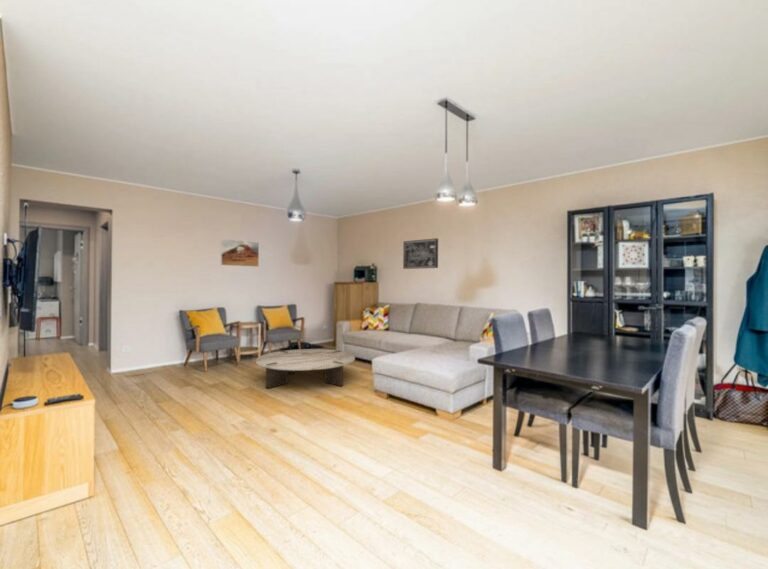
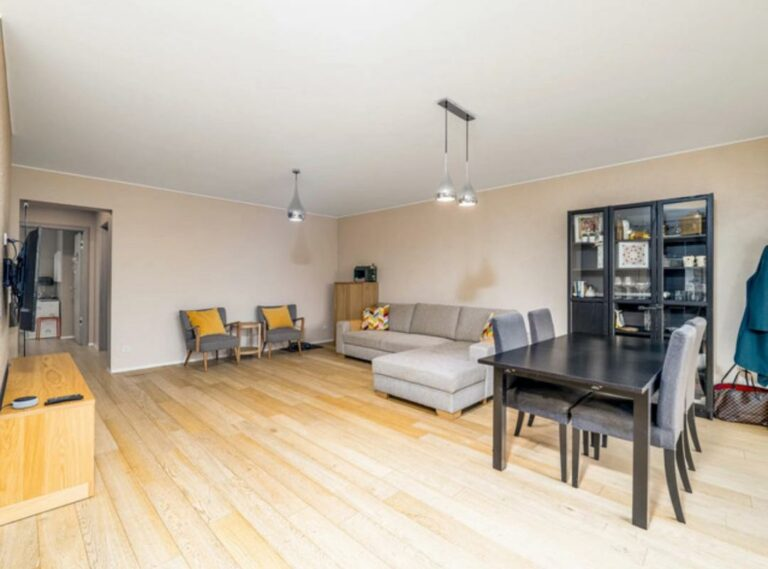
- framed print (240, 253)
- wall art (420, 254)
- coffee table (306, 367)
